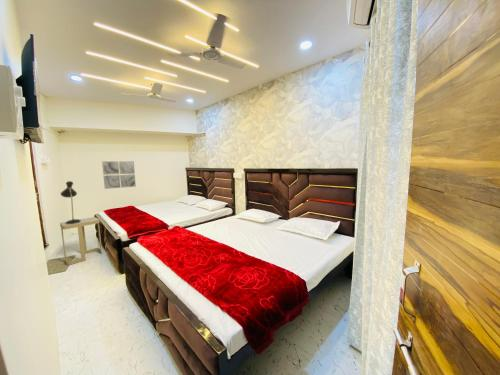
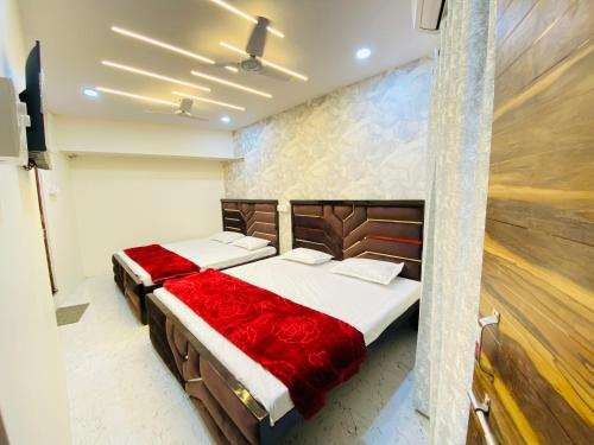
- side table (82, 239)
- wall art (120, 173)
- lamp (71, 201)
